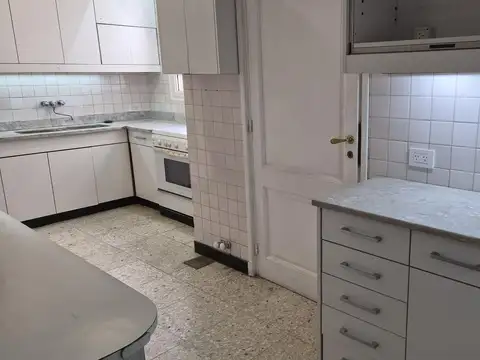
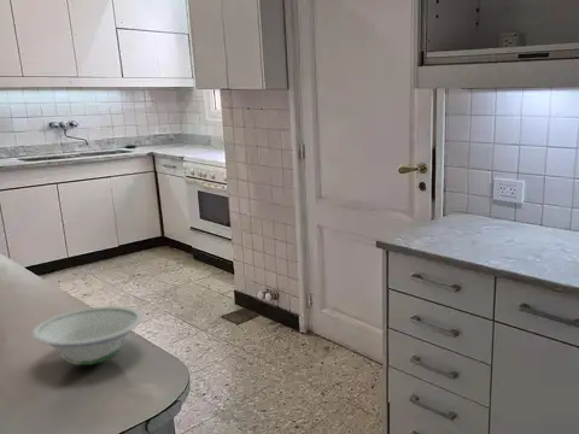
+ bowl (92, 340)
